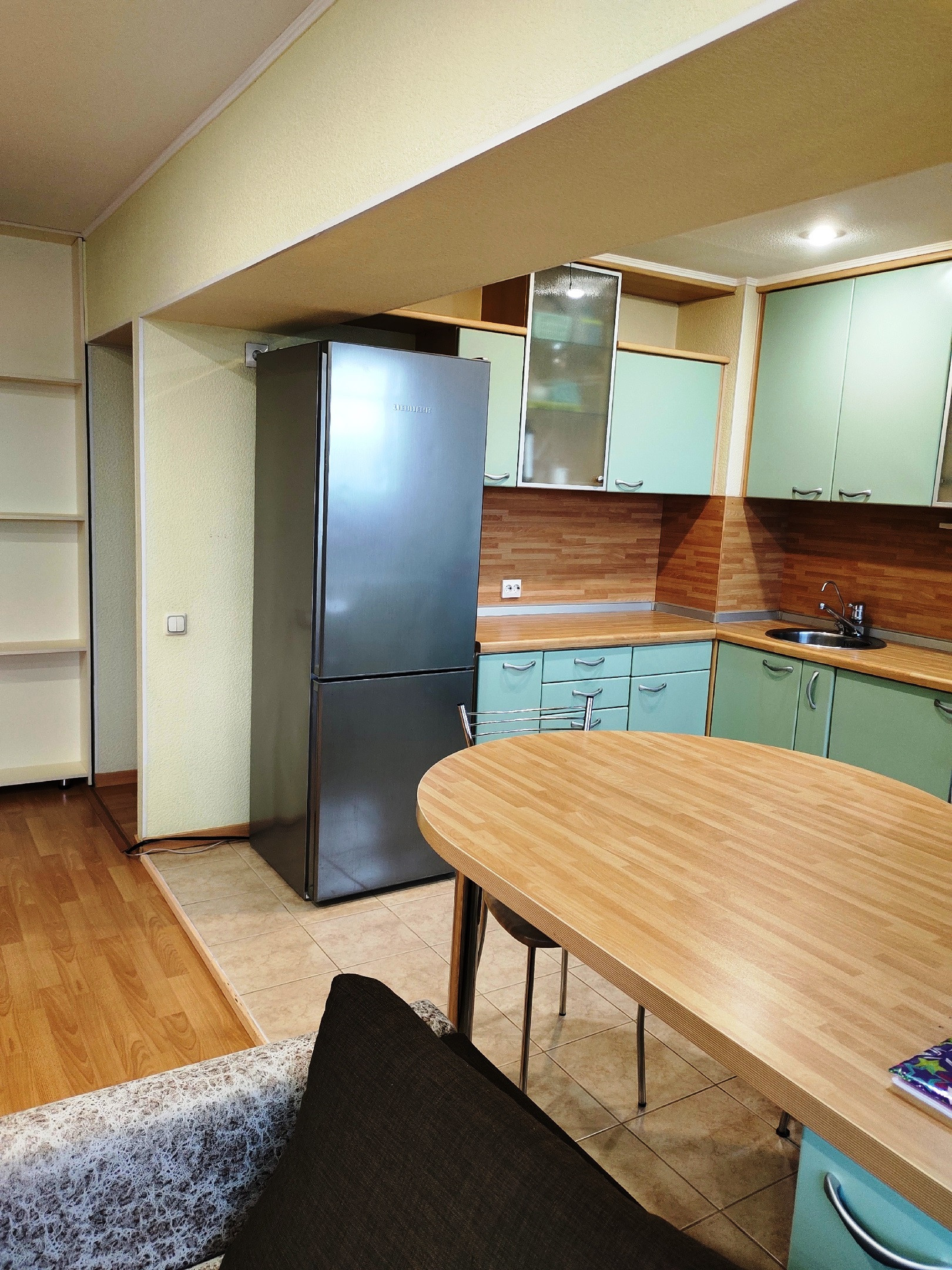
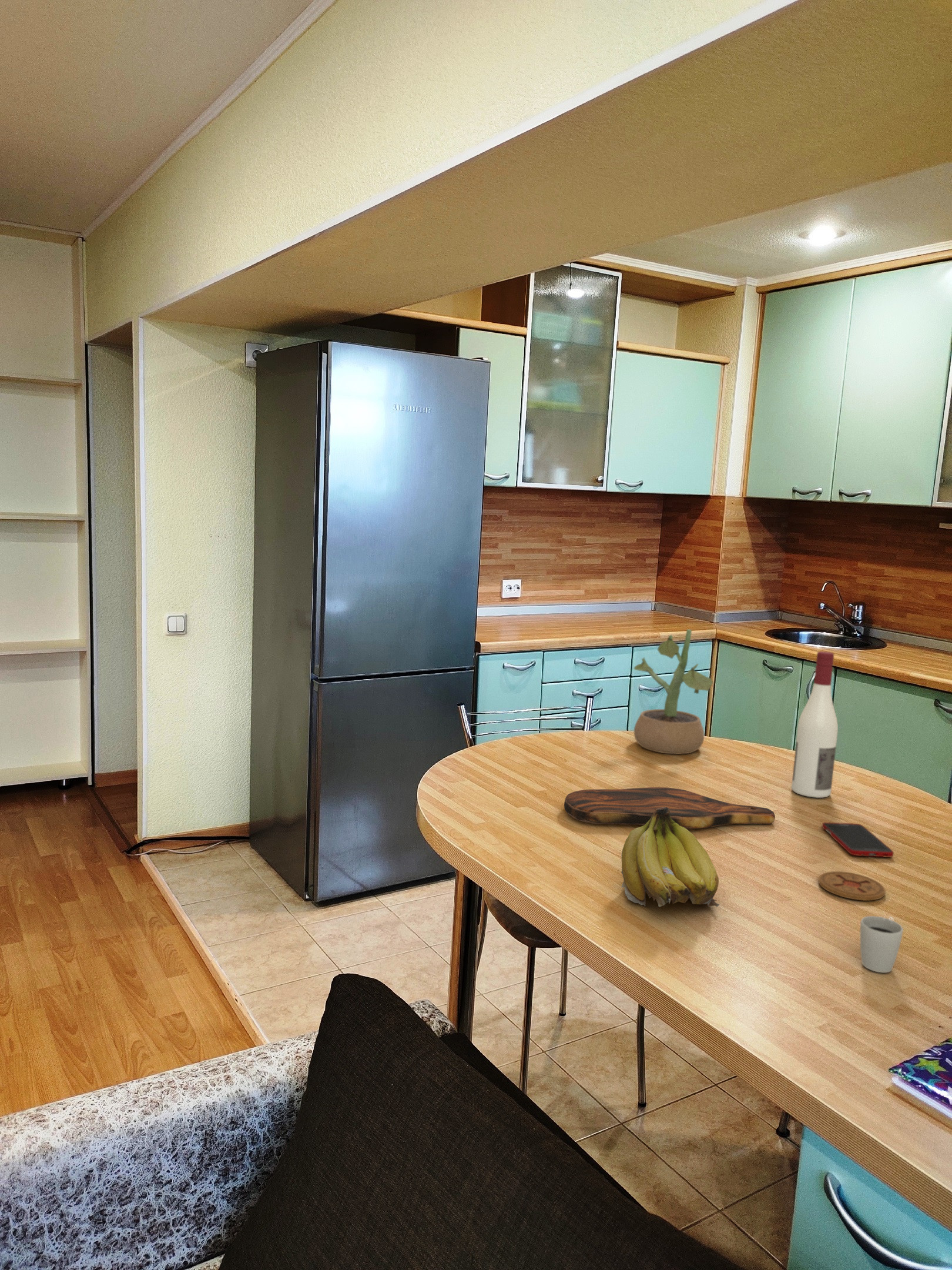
+ fruit (672, 860)
+ cutting board (667, 807)
+ potted plant (675, 689)
+ cell phone (856, 839)
+ cup (878, 928)
+ coaster (852, 885)
+ alcohol (818, 723)
